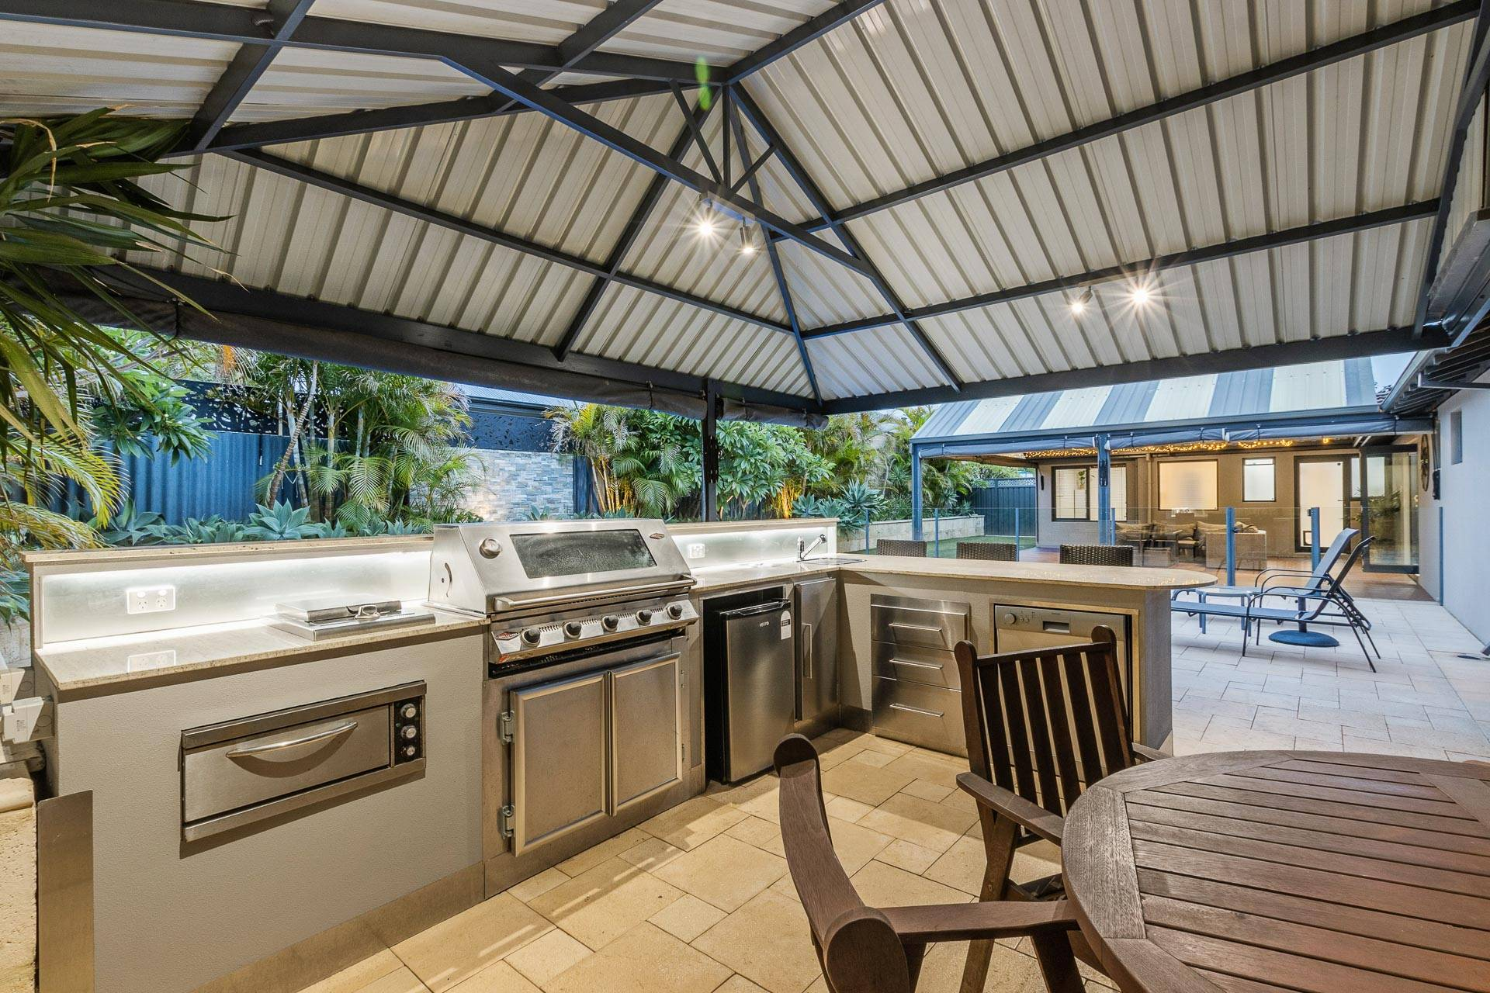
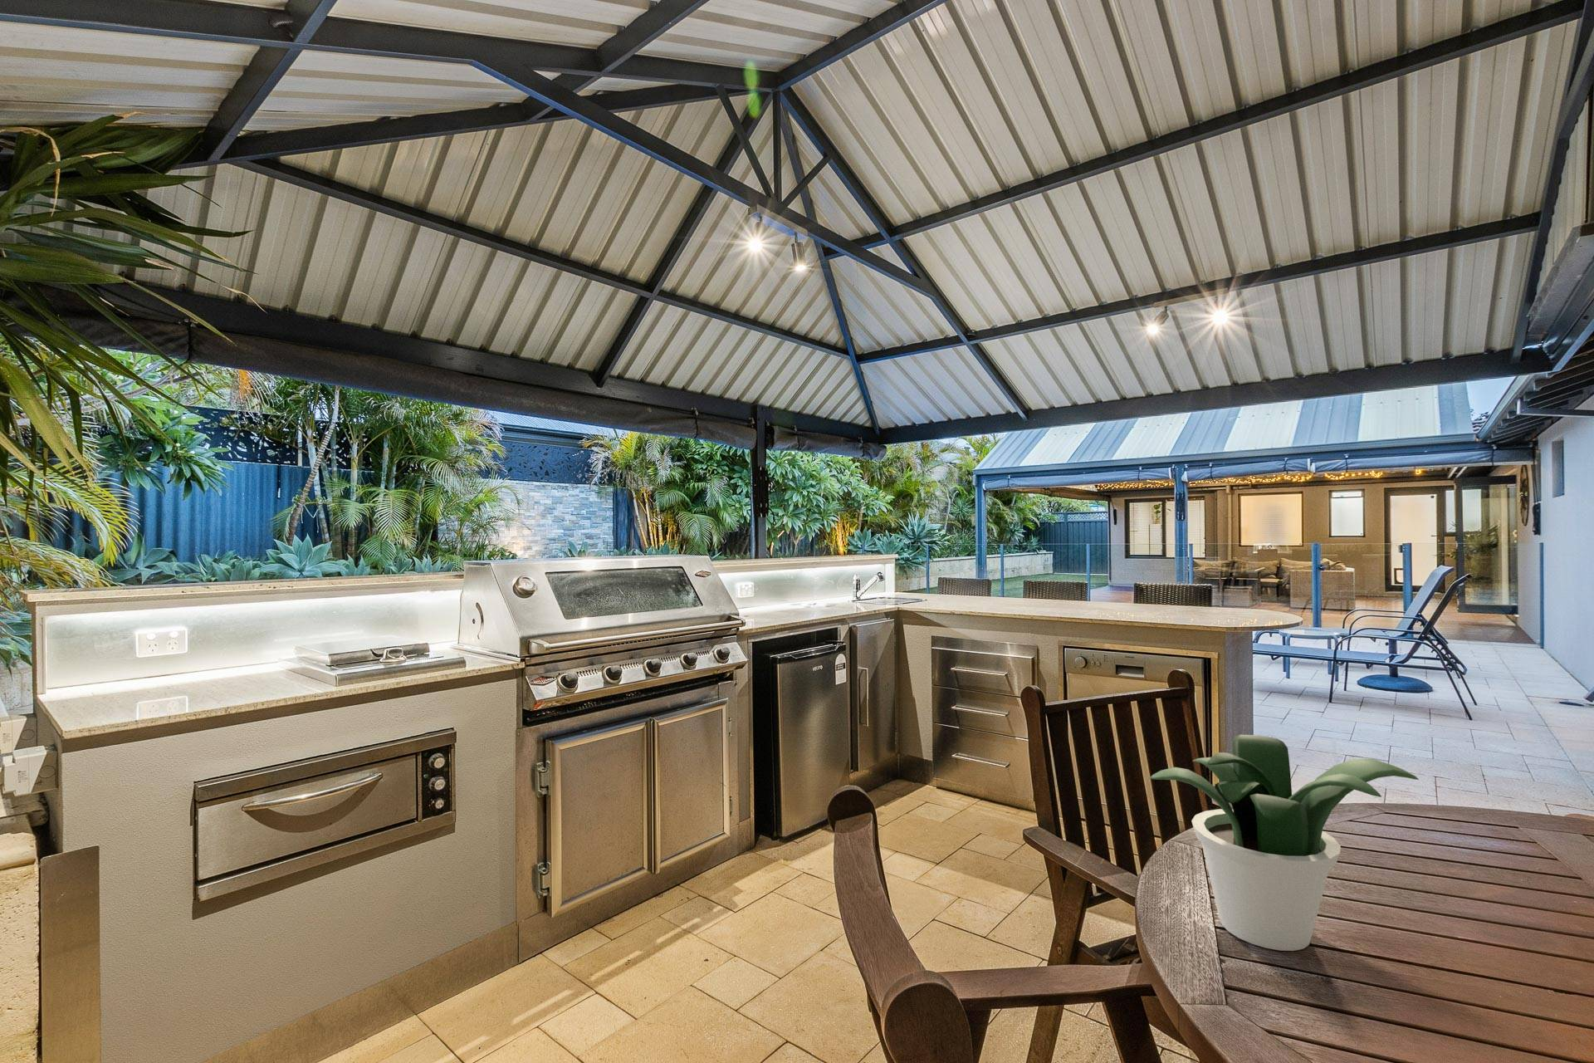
+ potted plant (1280, 840)
